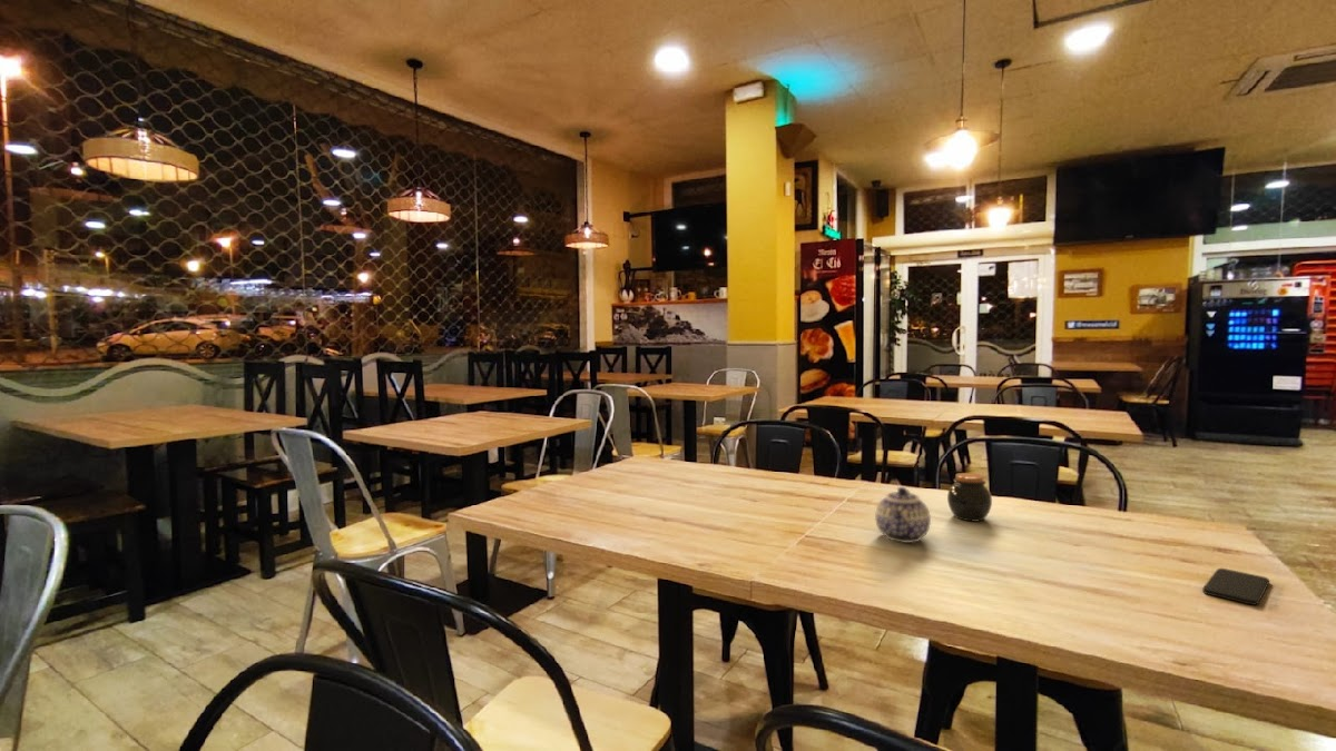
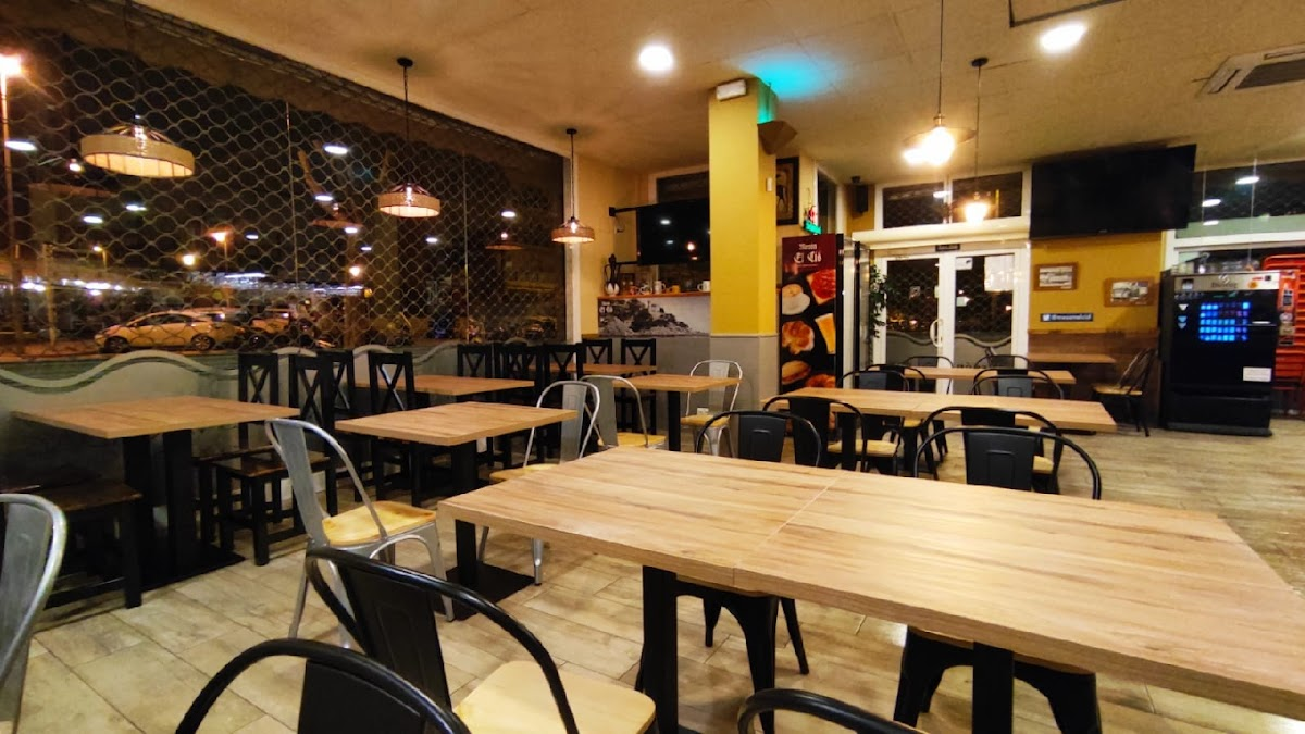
- jar (969, 496)
- smartphone (1236, 585)
- teapot (902, 512)
